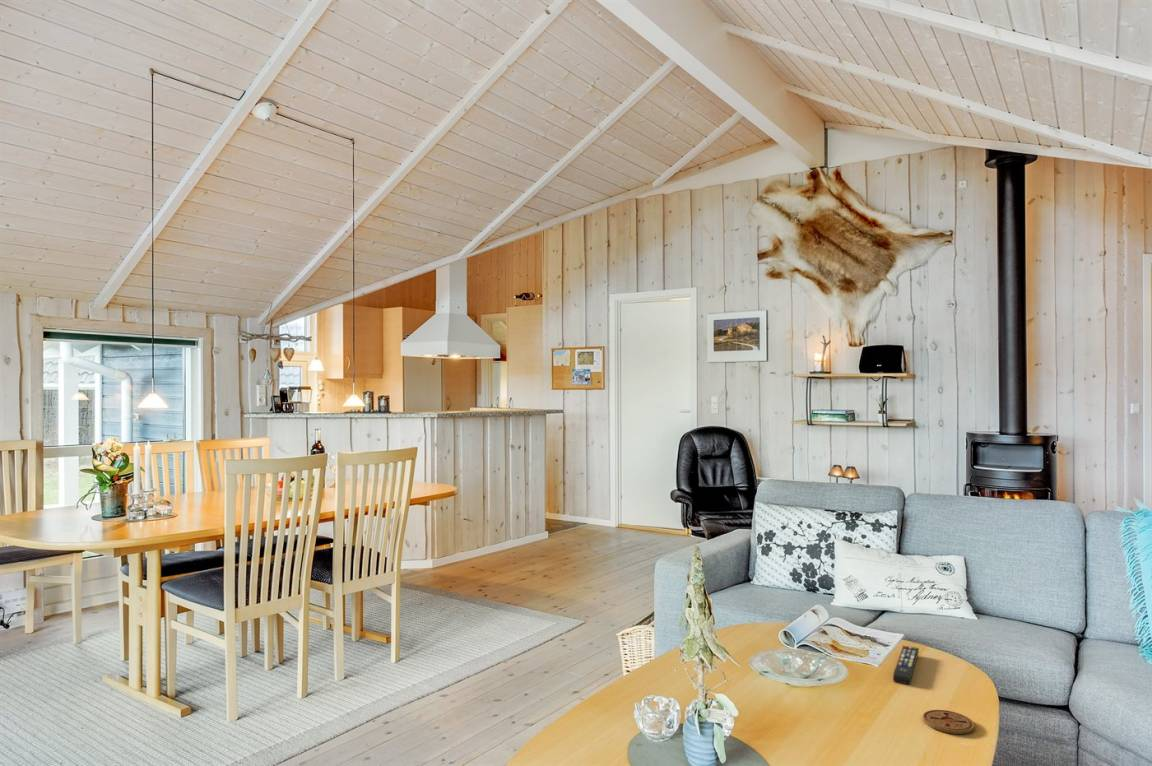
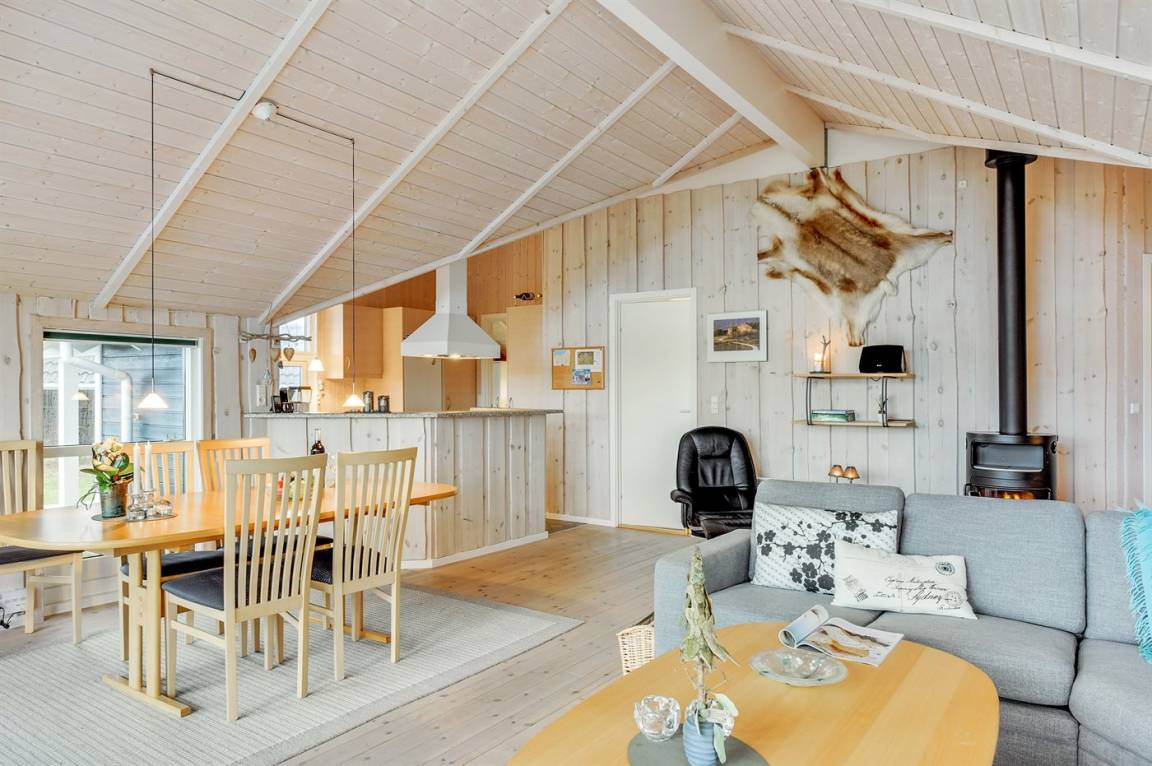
- remote control (906, 663)
- coaster (948, 721)
